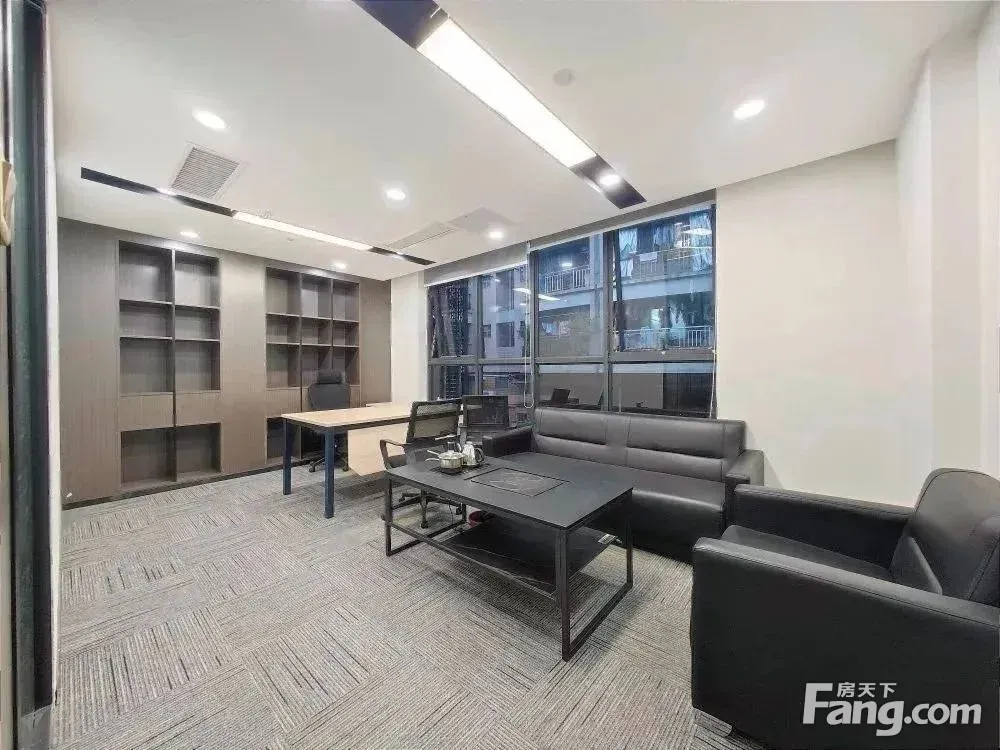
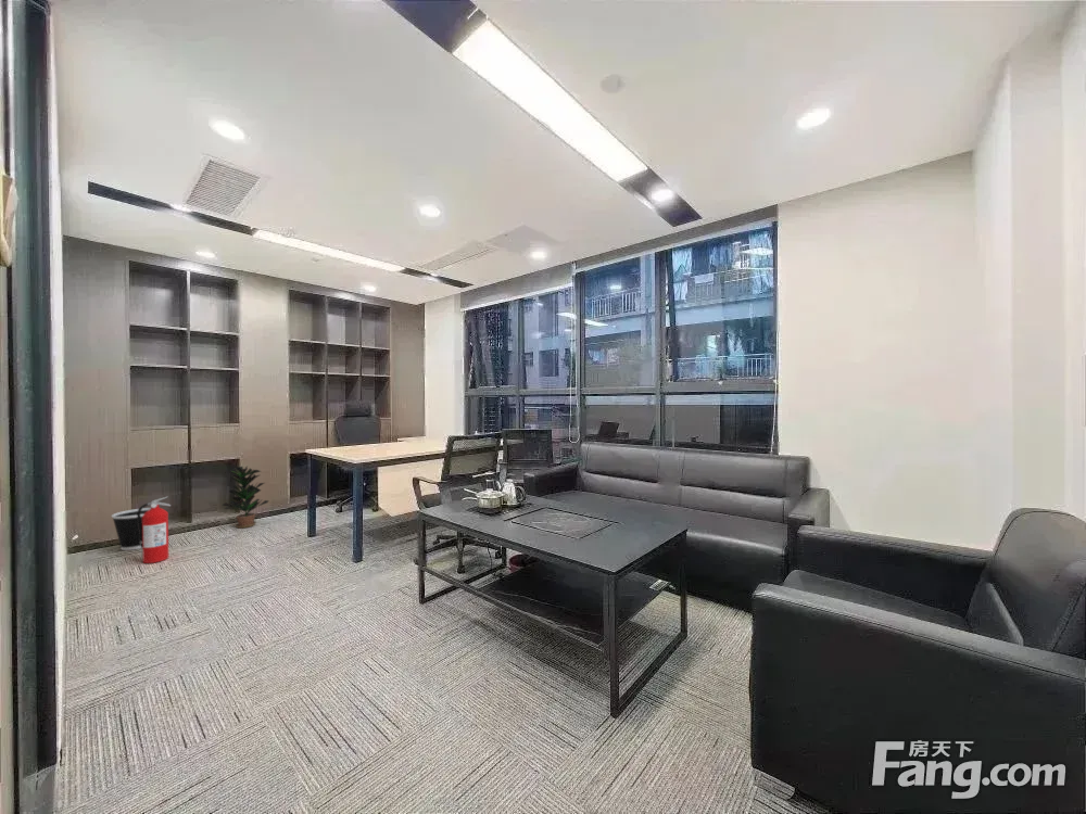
+ potted plant (243, 495)
+ fire extinguisher (154, 529)
+ wastebasket (137, 529)
